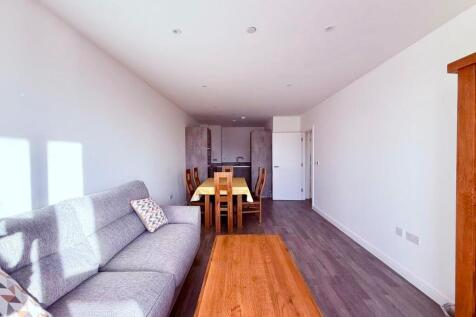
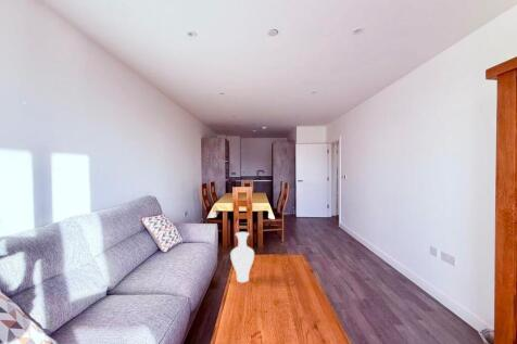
+ vase (242, 256)
